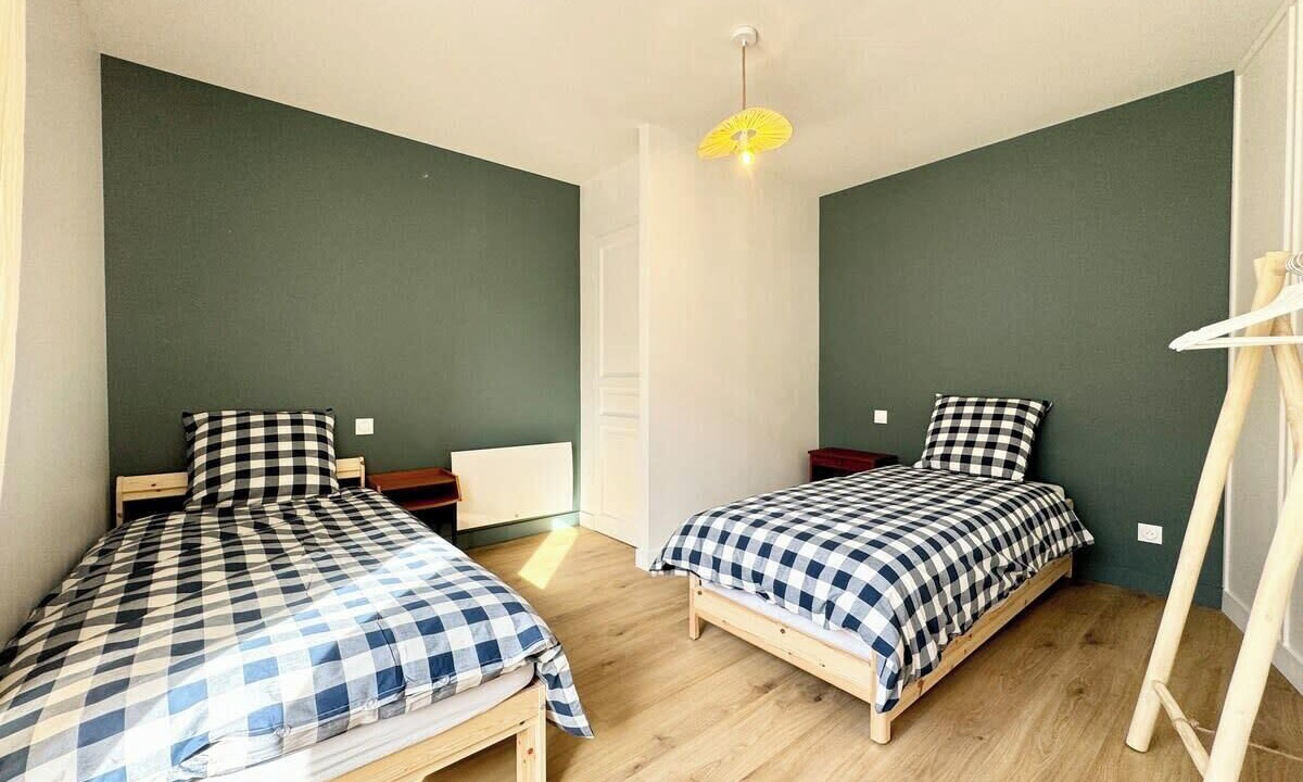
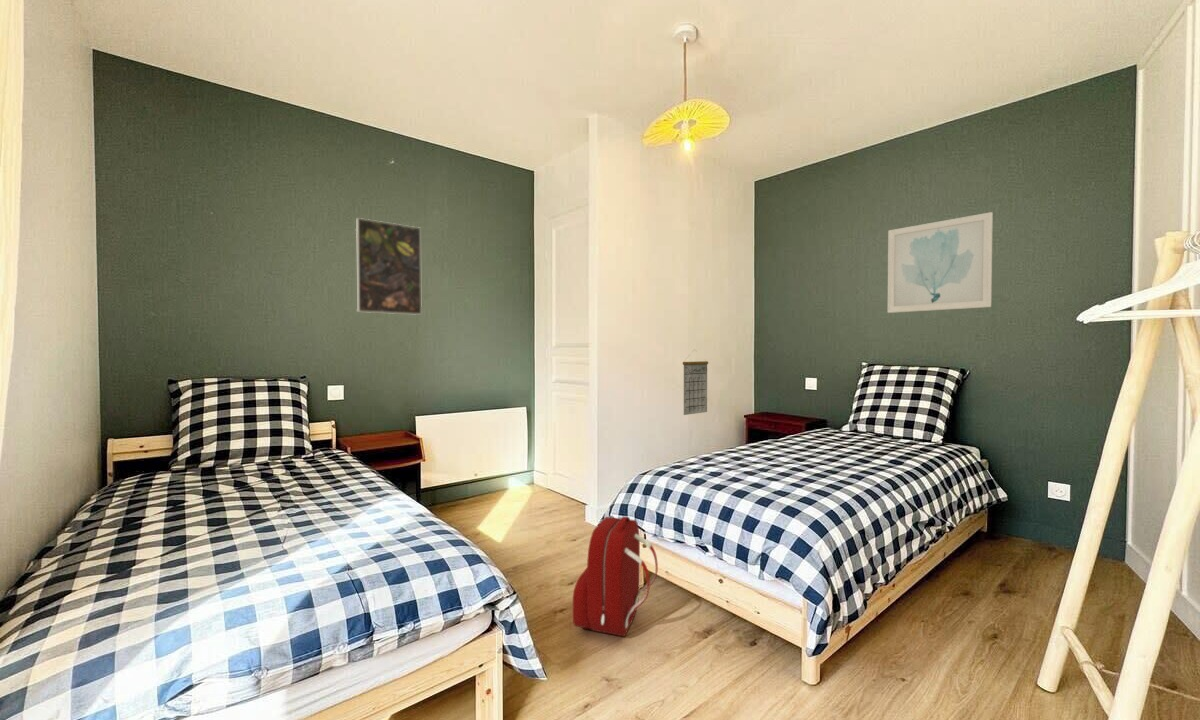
+ wall art (936, 266)
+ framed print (390, 268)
+ backpack (617, 571)
+ calendar (695, 381)
